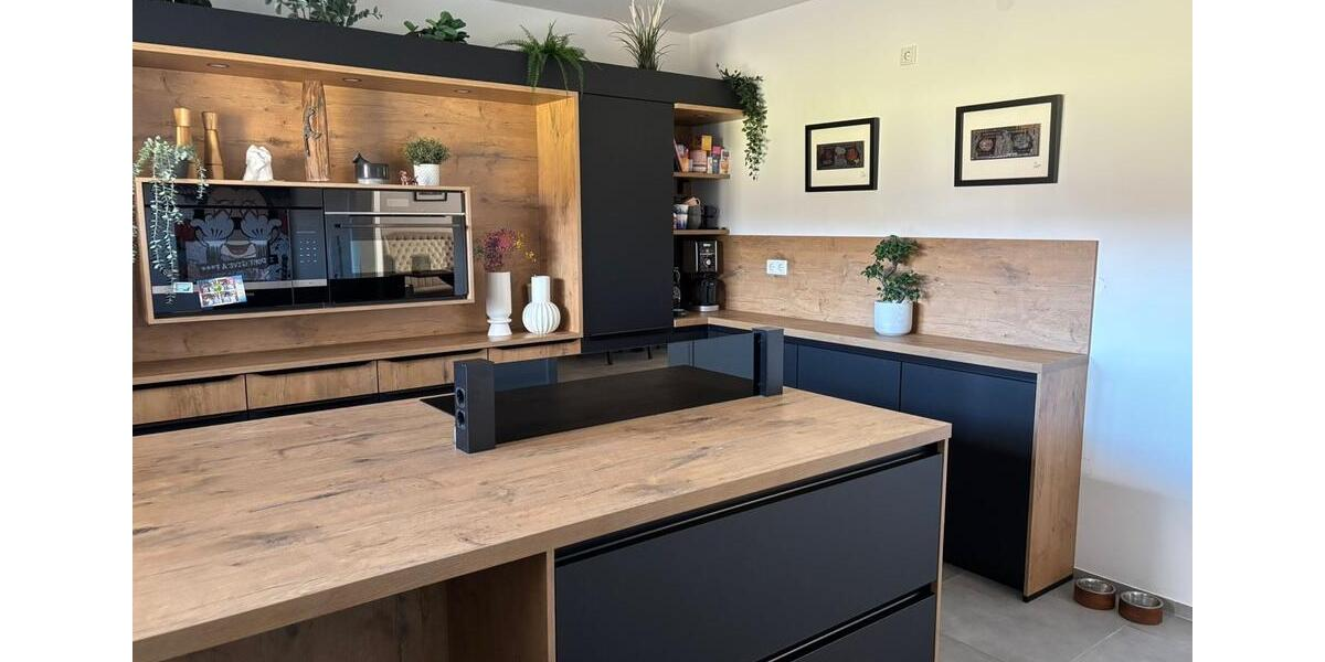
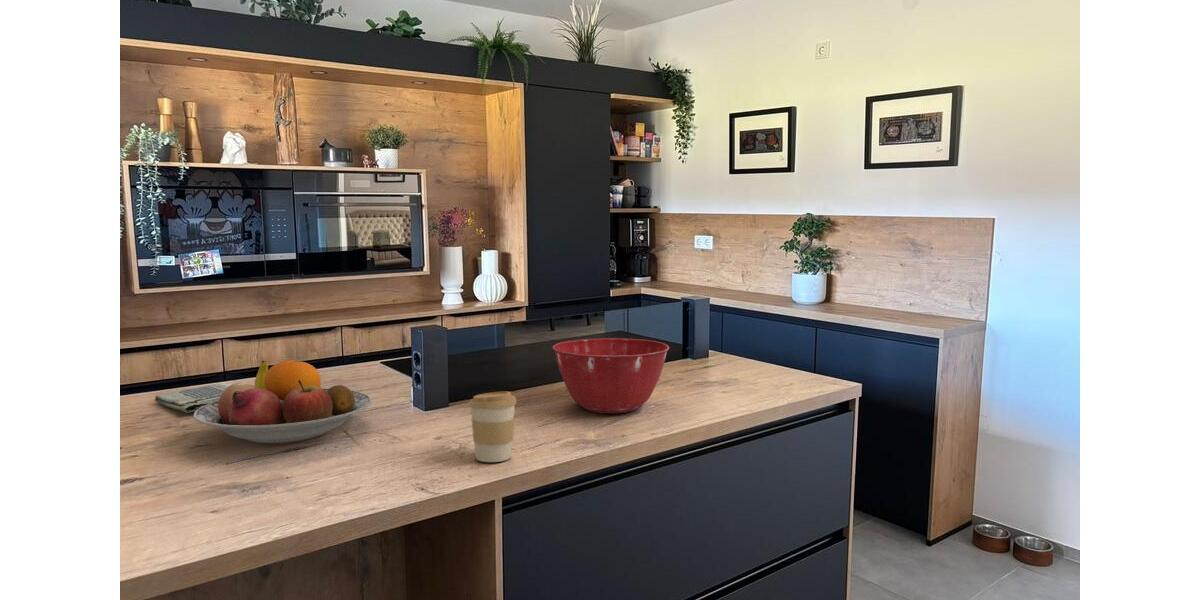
+ fruit bowl (286, 398)
+ mixing bowl (610, 376)
+ dish towel (207, 395)
+ coffee cup (493, 424)
